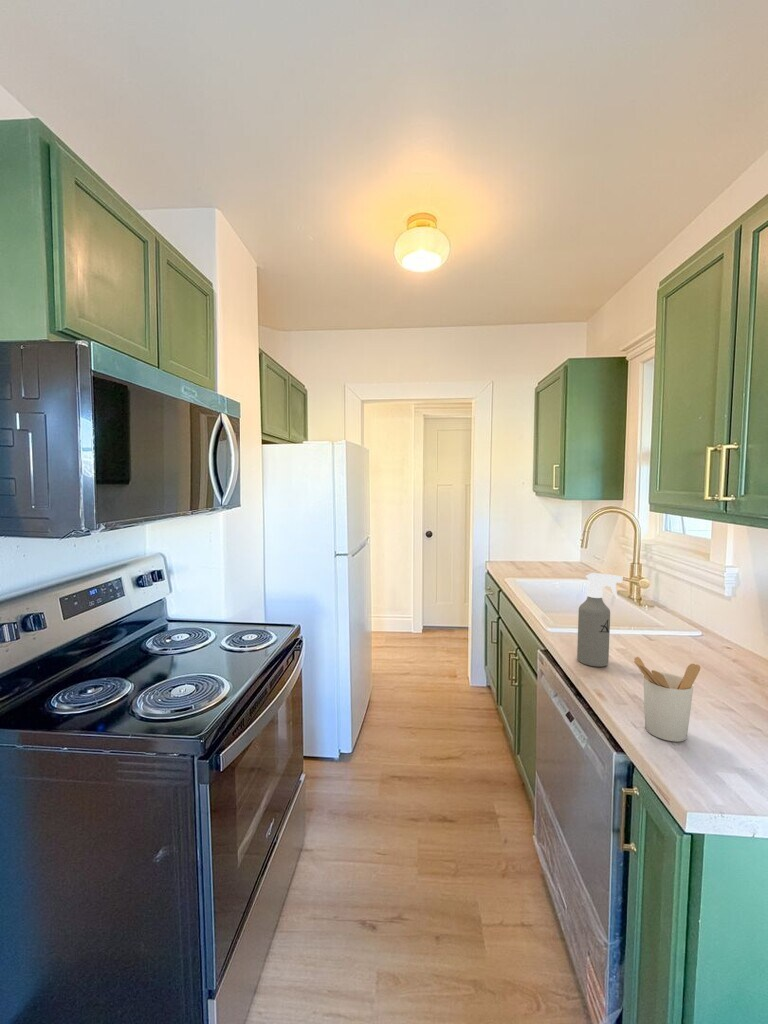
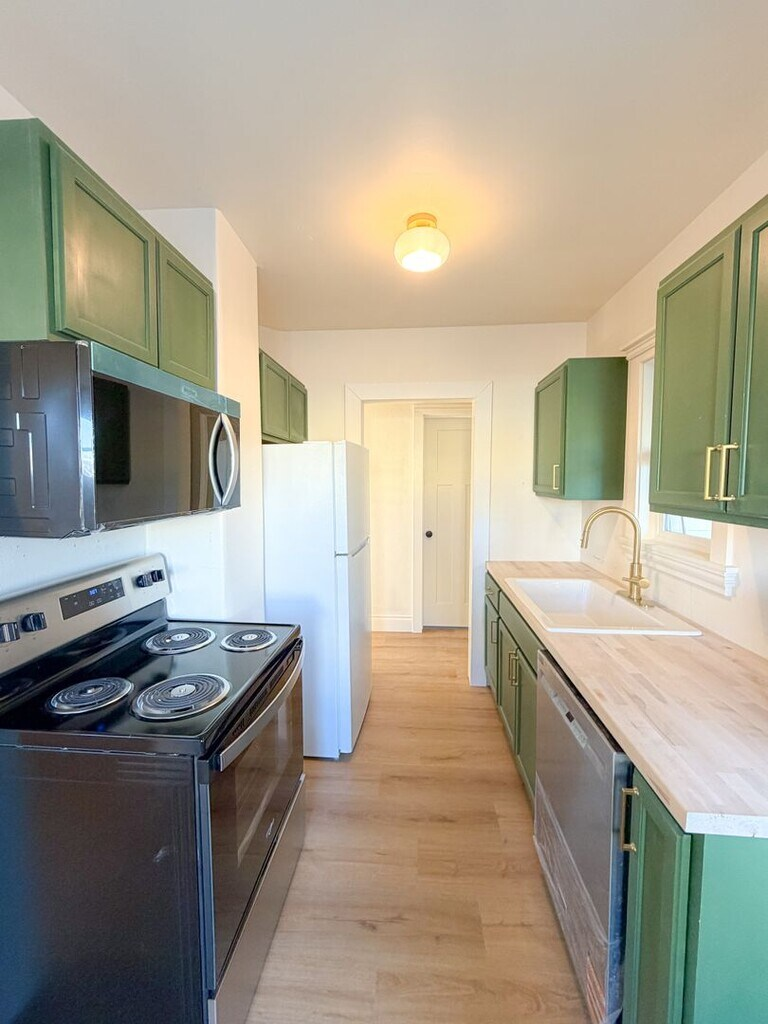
- spray bottle (599, 618)
- utensil holder (661, 696)
